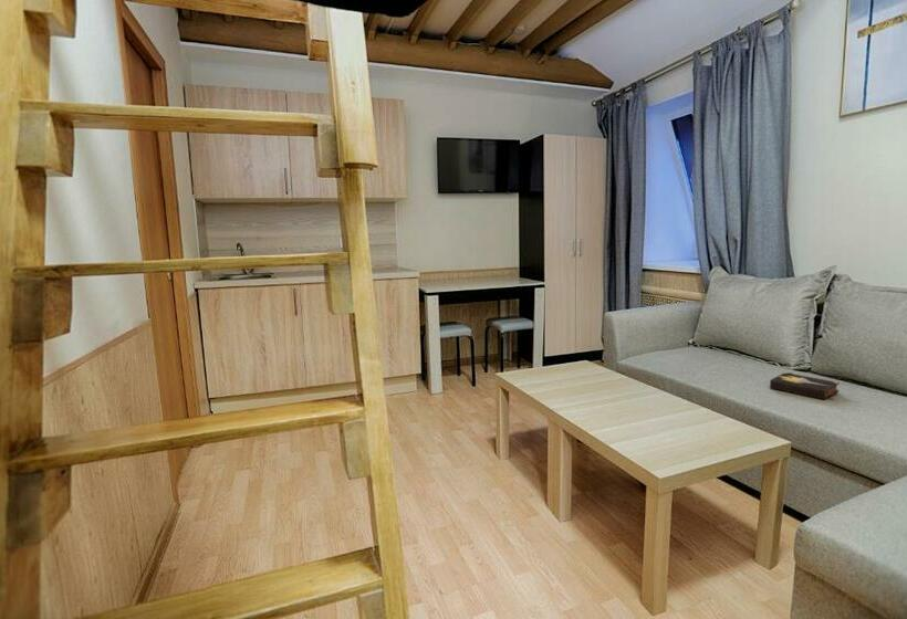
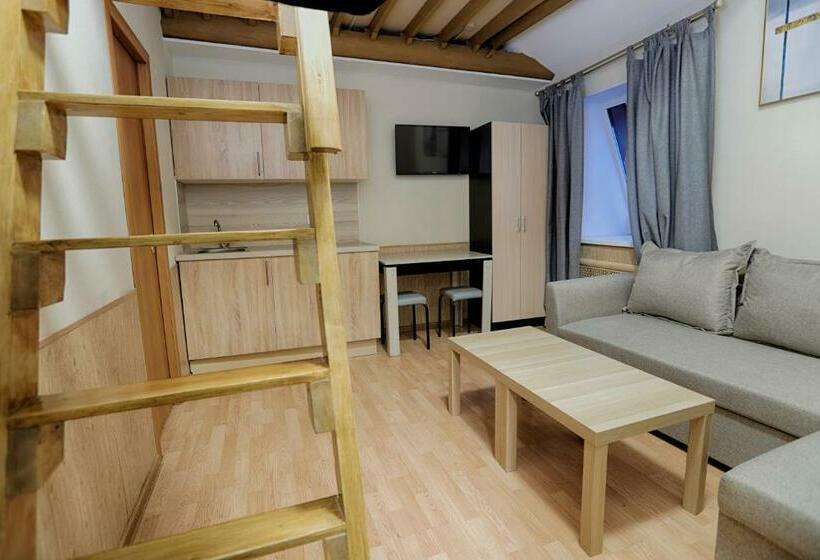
- hardback book (803, 385)
